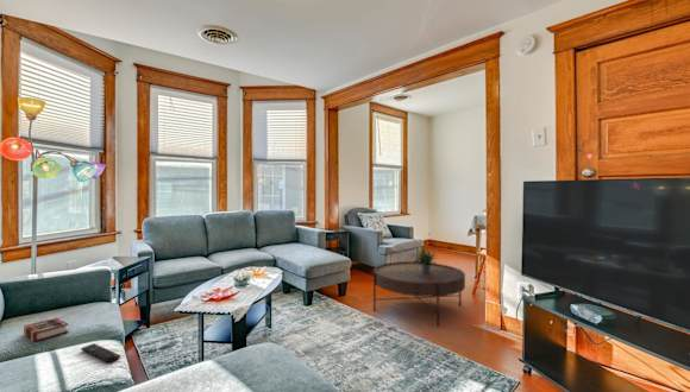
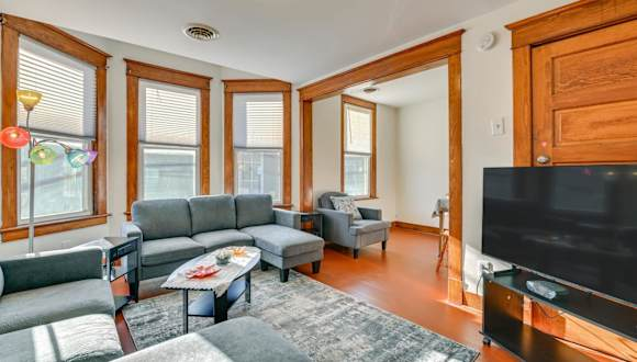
- book (45, 328)
- coffee table (418, 289)
- potted plant (426, 255)
- remote control (100, 353)
